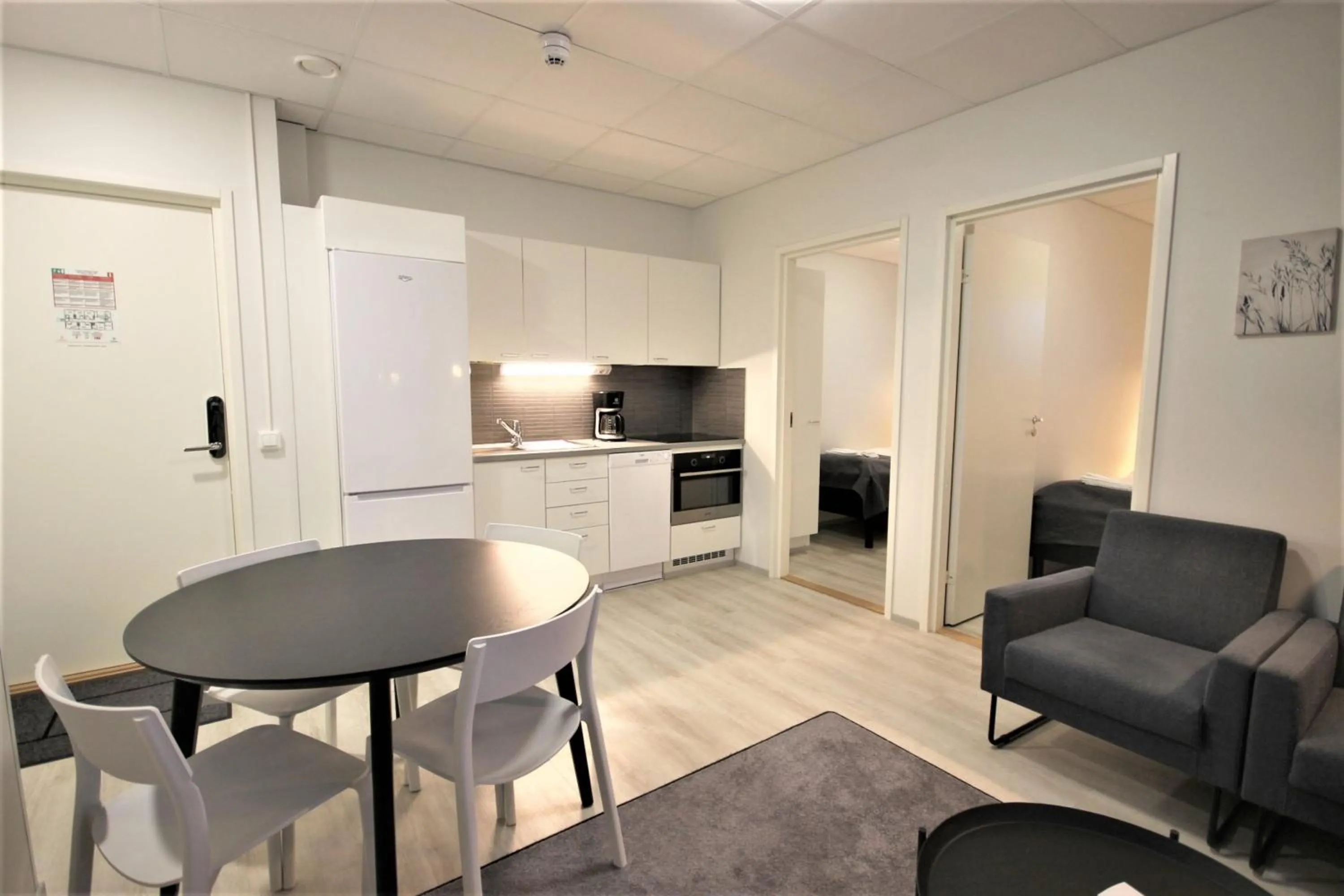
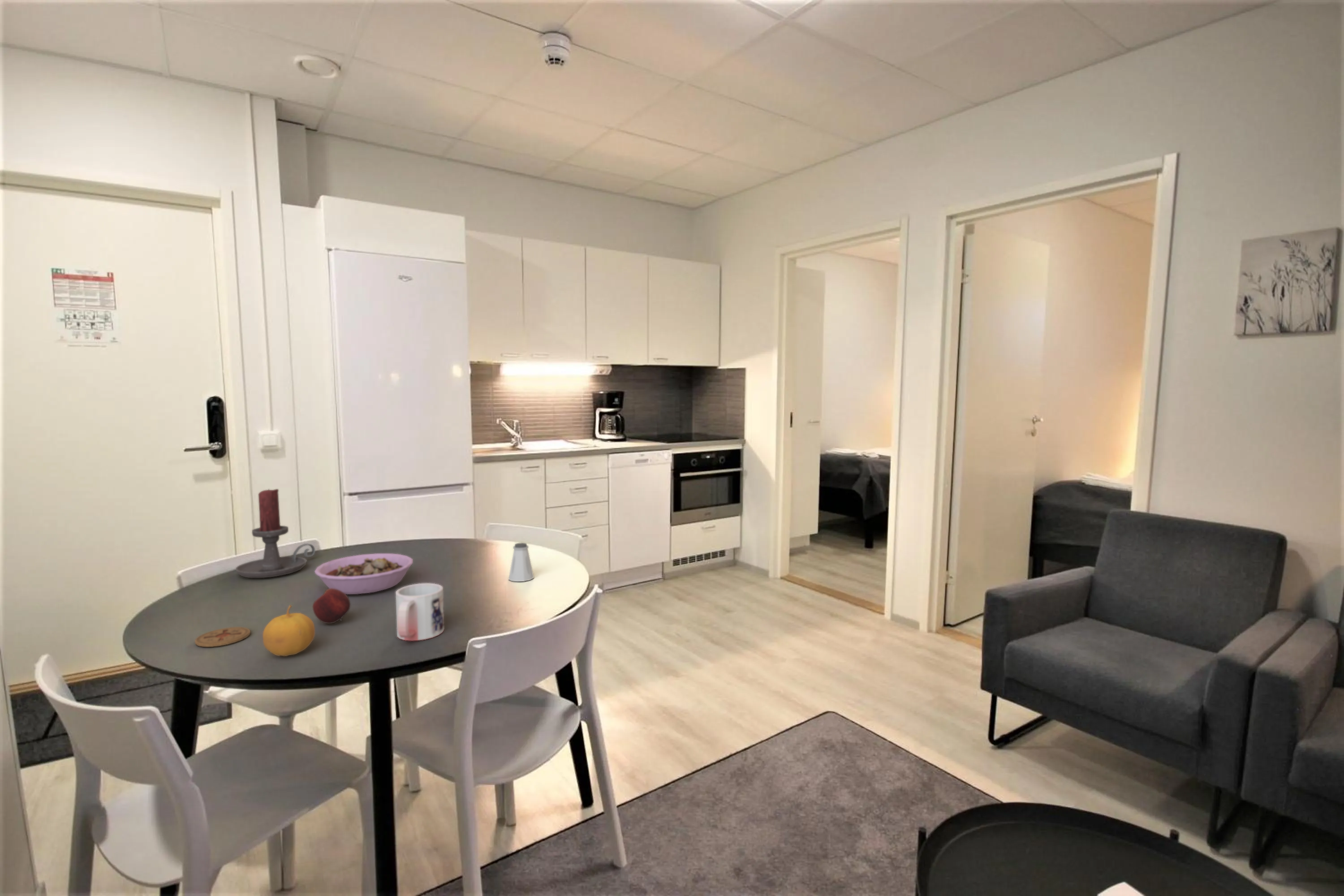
+ bowl (366, 572)
+ fruit (289, 629)
+ mug (416, 614)
+ coaster (223, 637)
+ candle holder (279, 528)
+ apple (332, 606)
+ saltshaker (521, 561)
